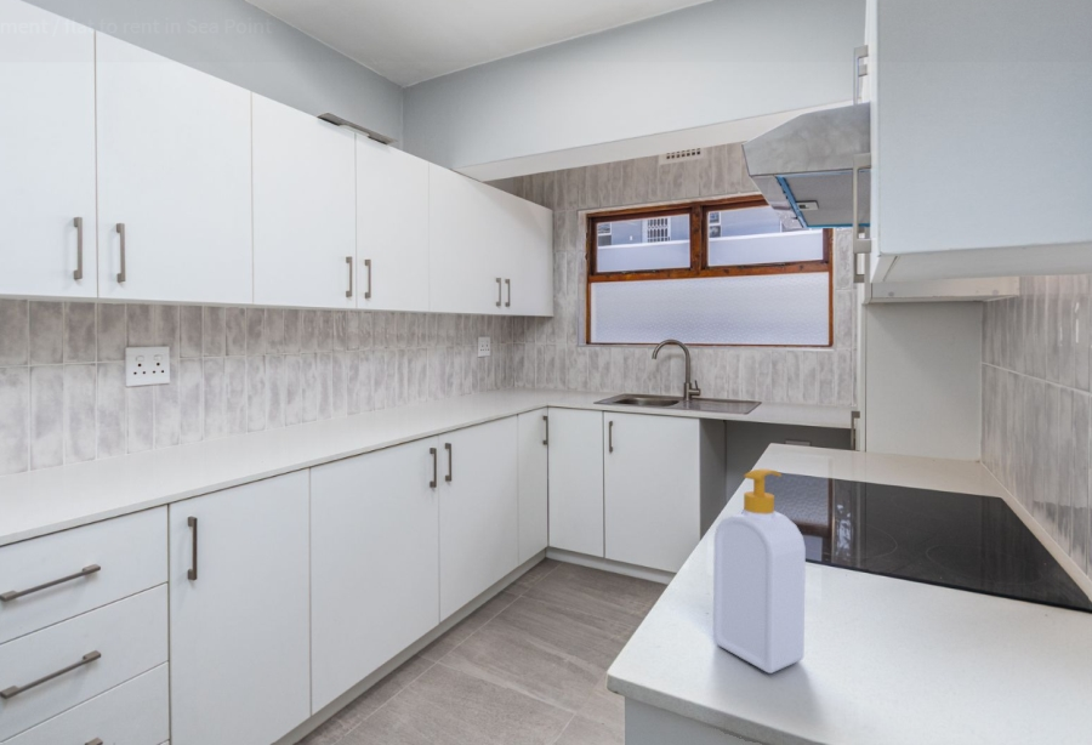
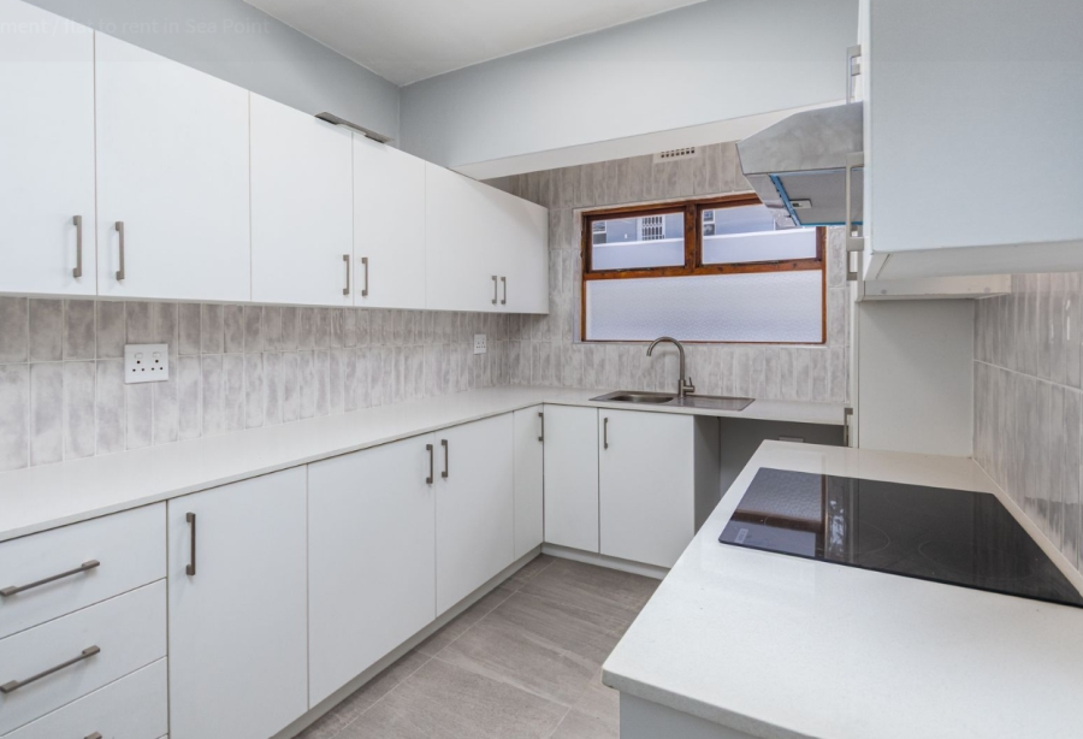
- soap bottle (760, 561)
